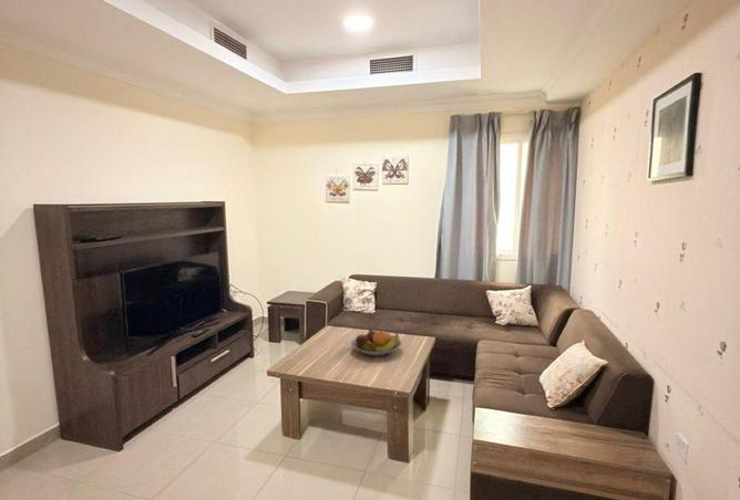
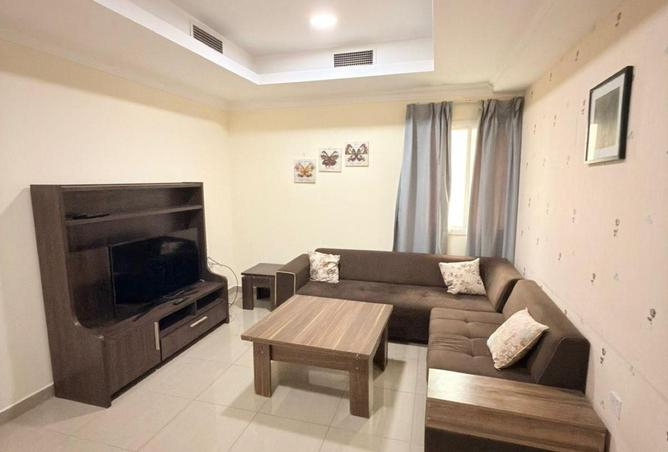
- fruit bowl (376, 340)
